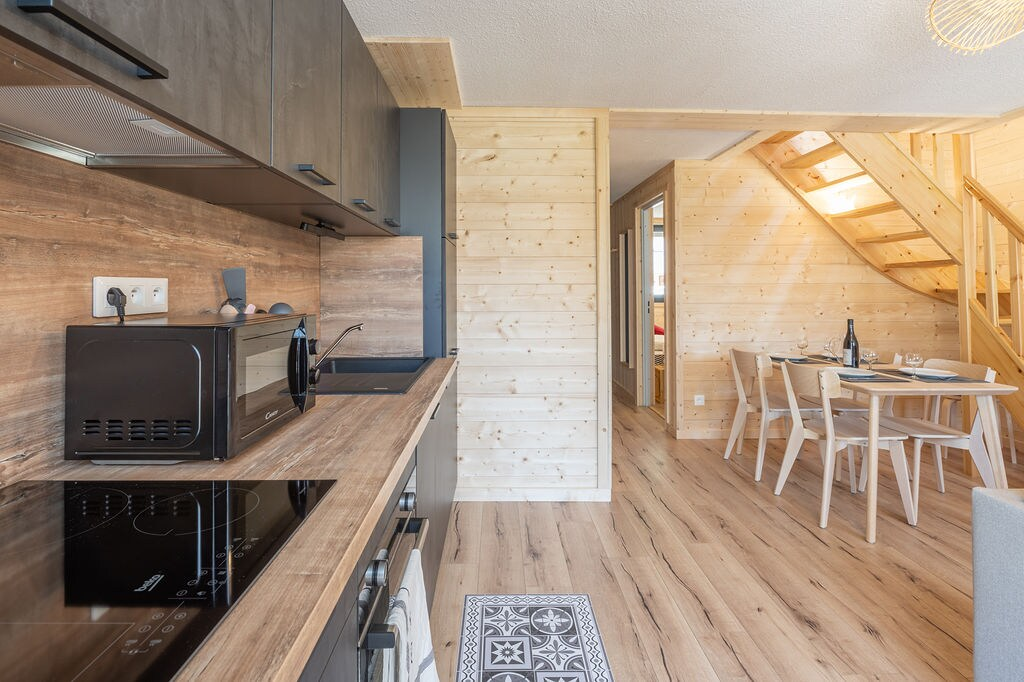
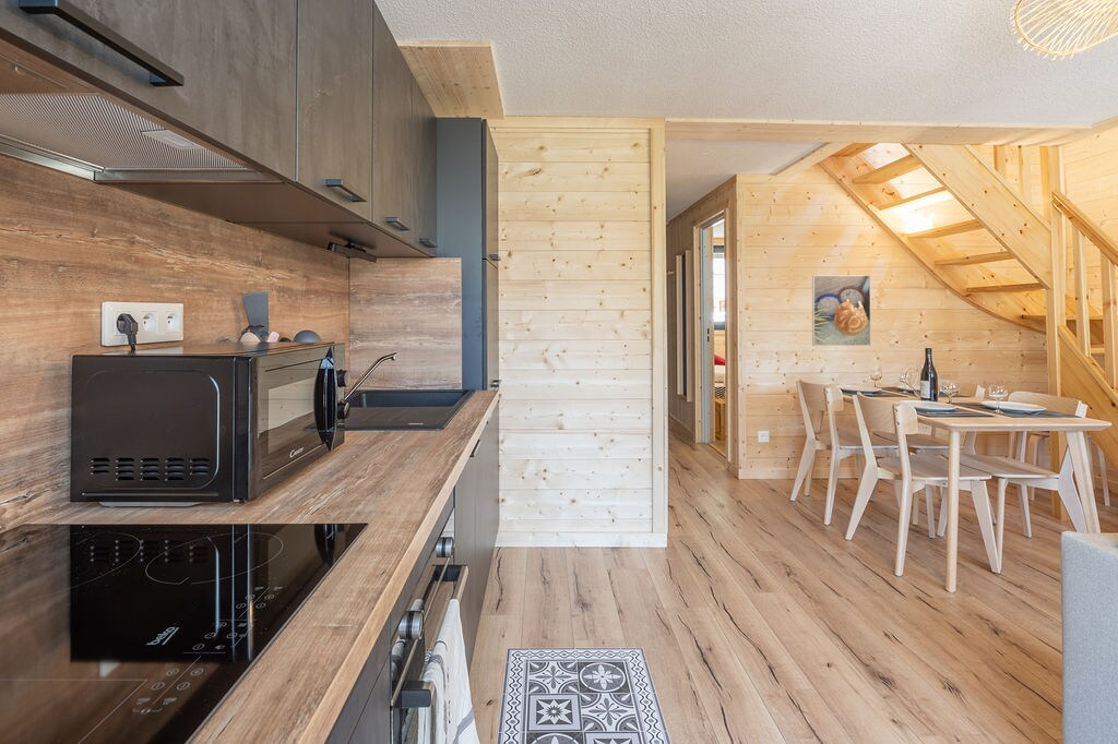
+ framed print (841, 310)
